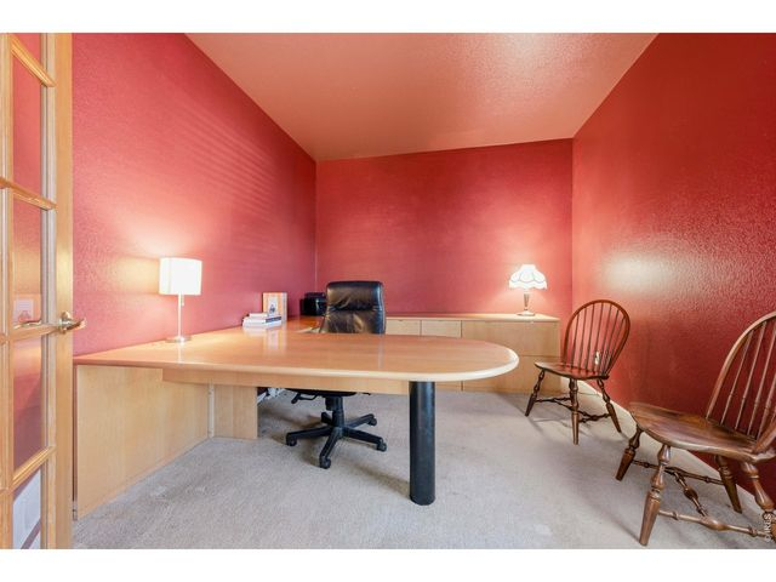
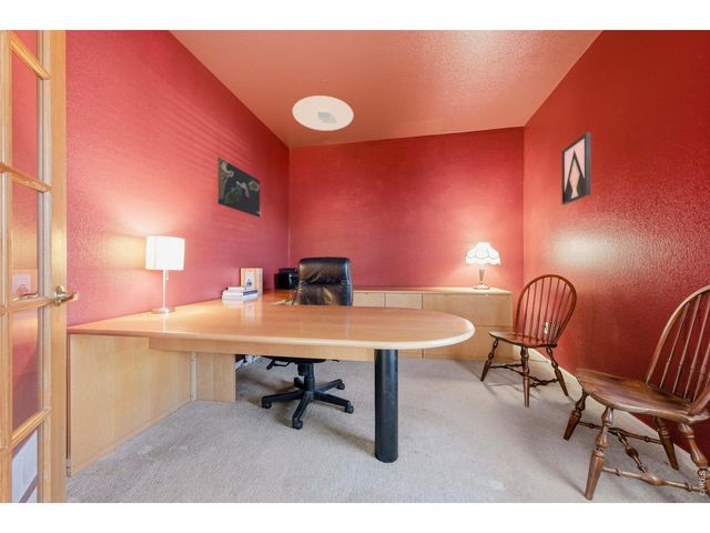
+ map (243, 191)
+ wall art (575, 171)
+ ceiling light (323, 112)
